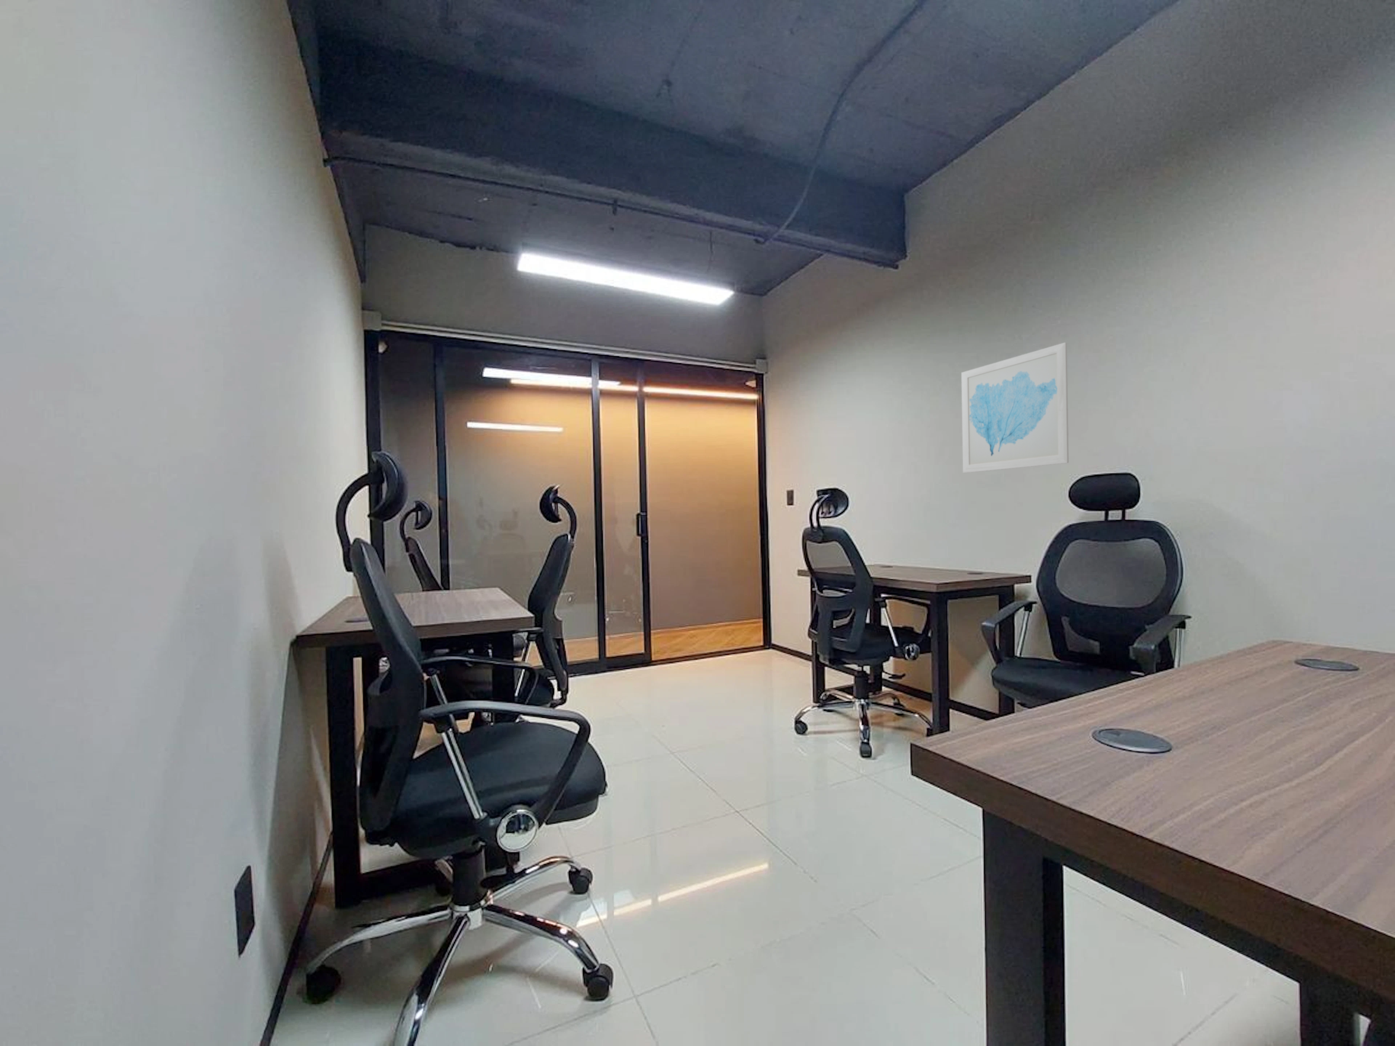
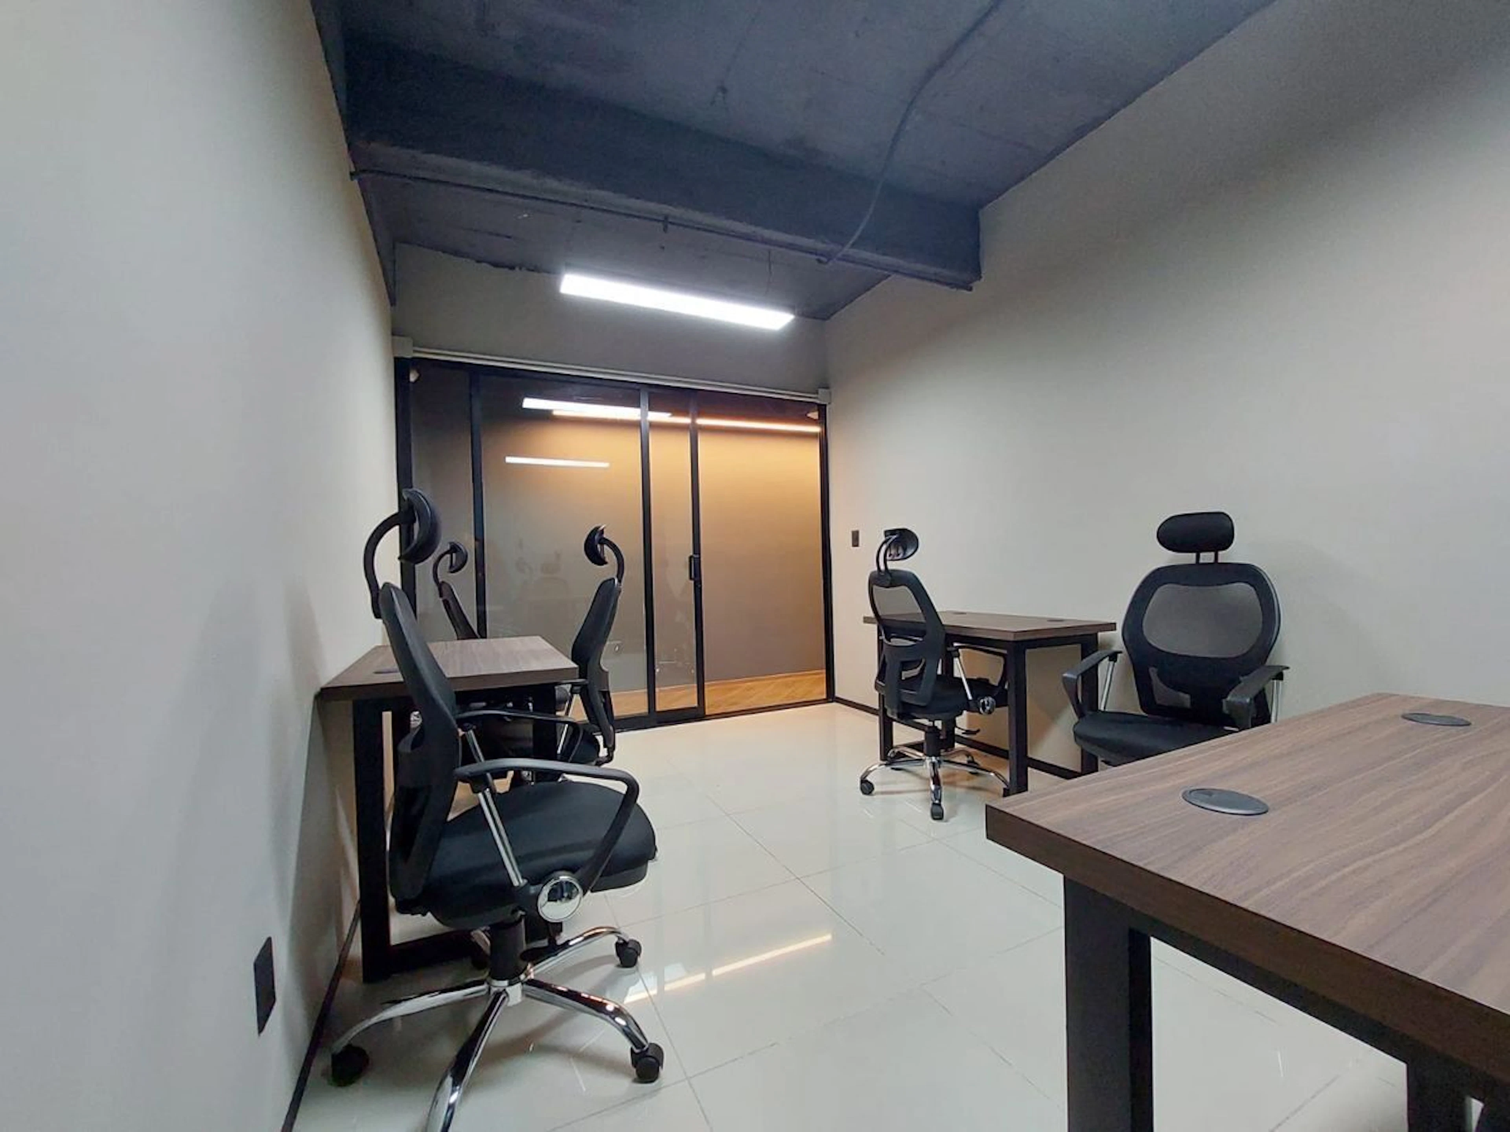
- wall art (1009, 414)
